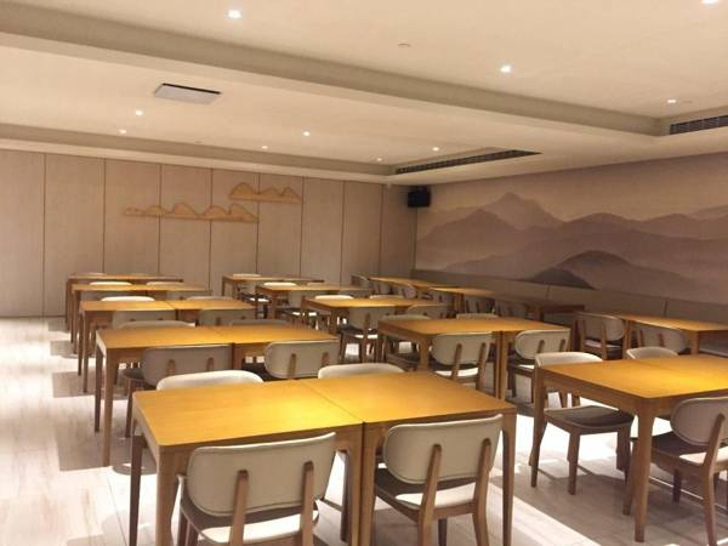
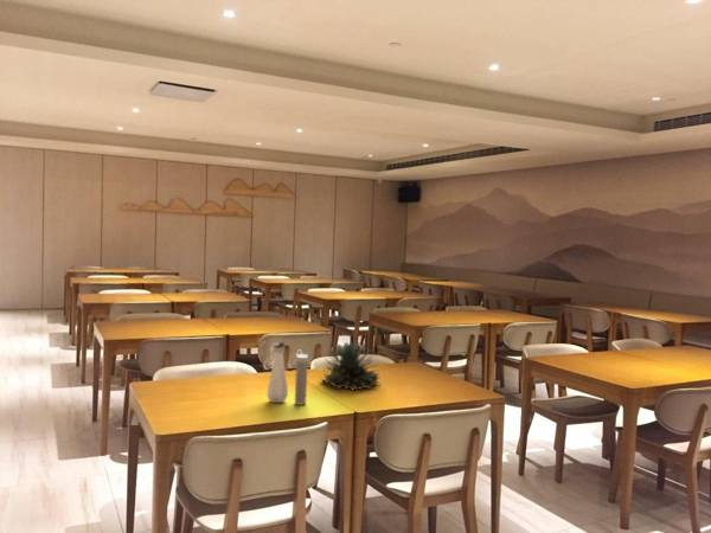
+ succulent plant (352, 362)
+ water bottle (284, 372)
